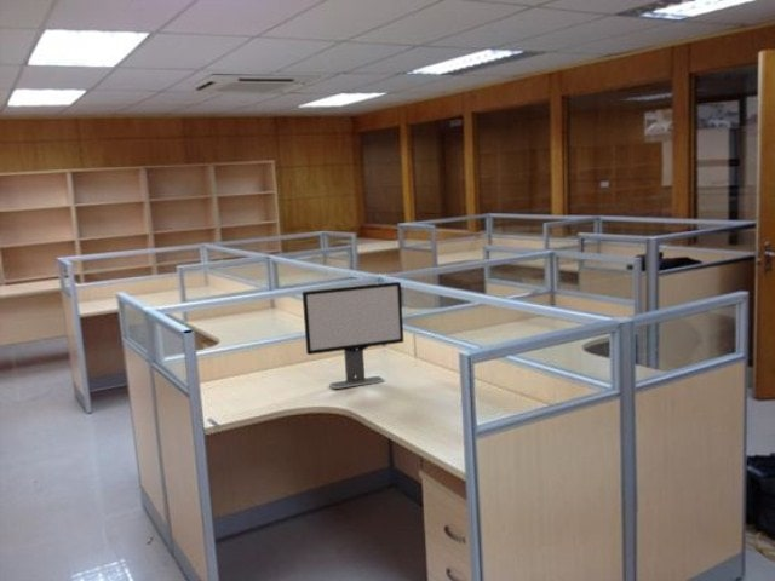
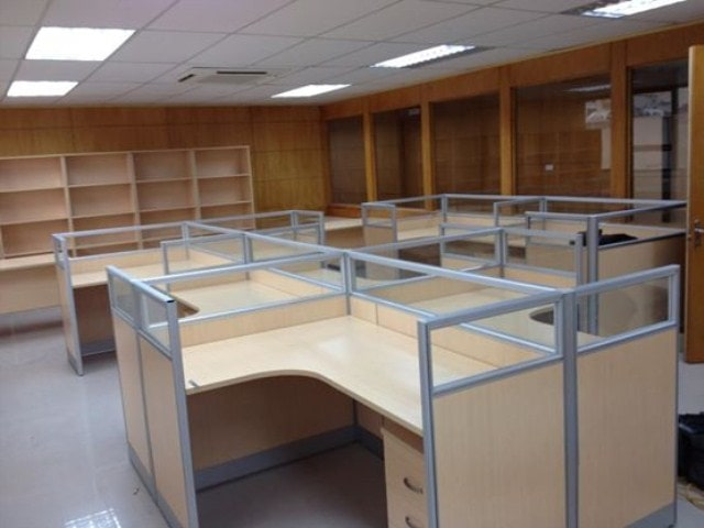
- computer monitor (354, 334)
